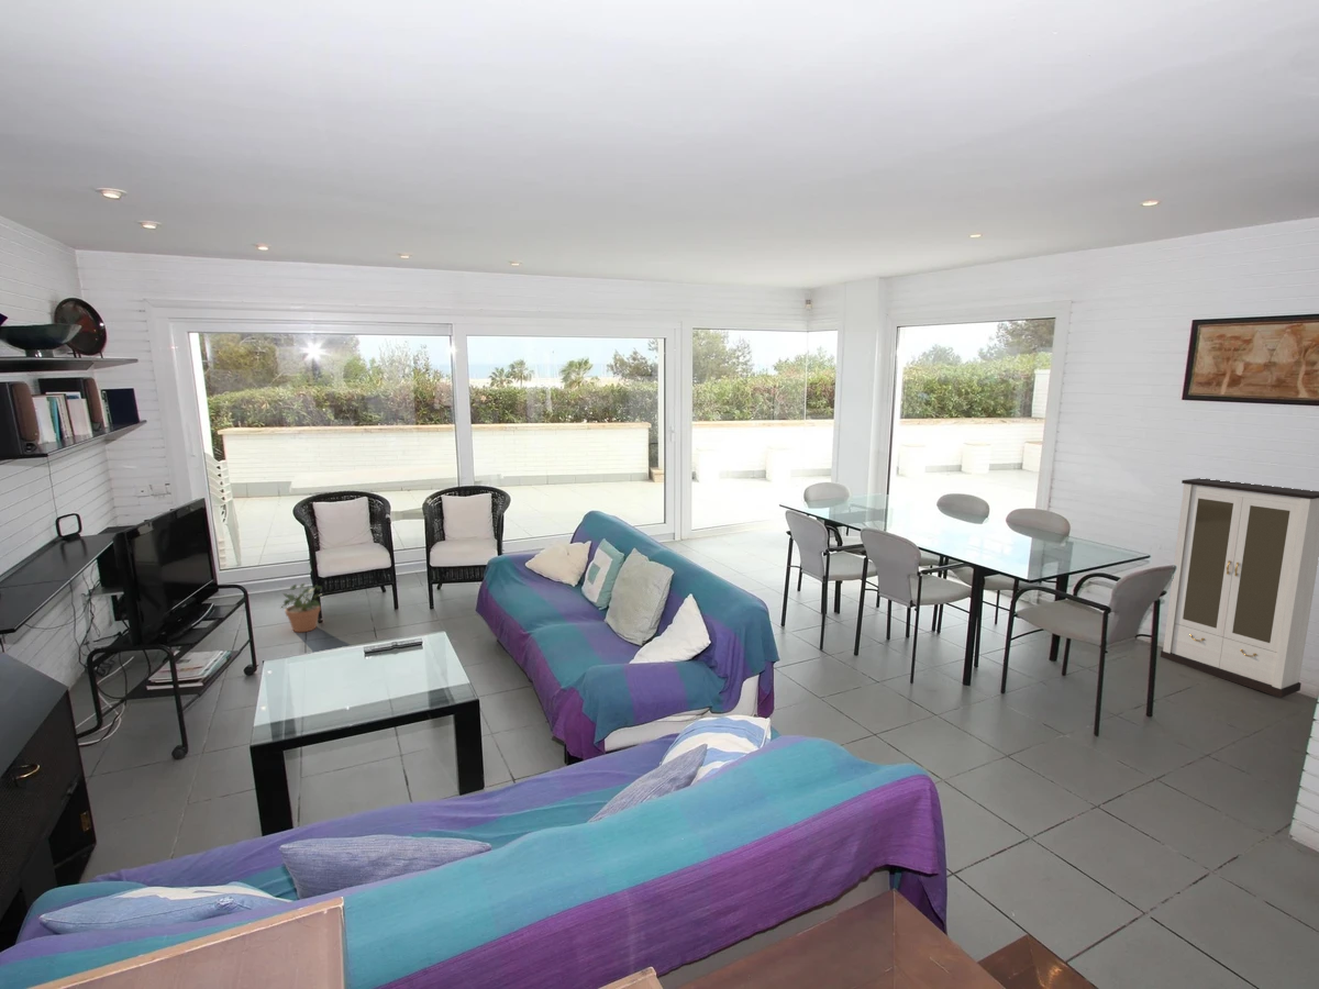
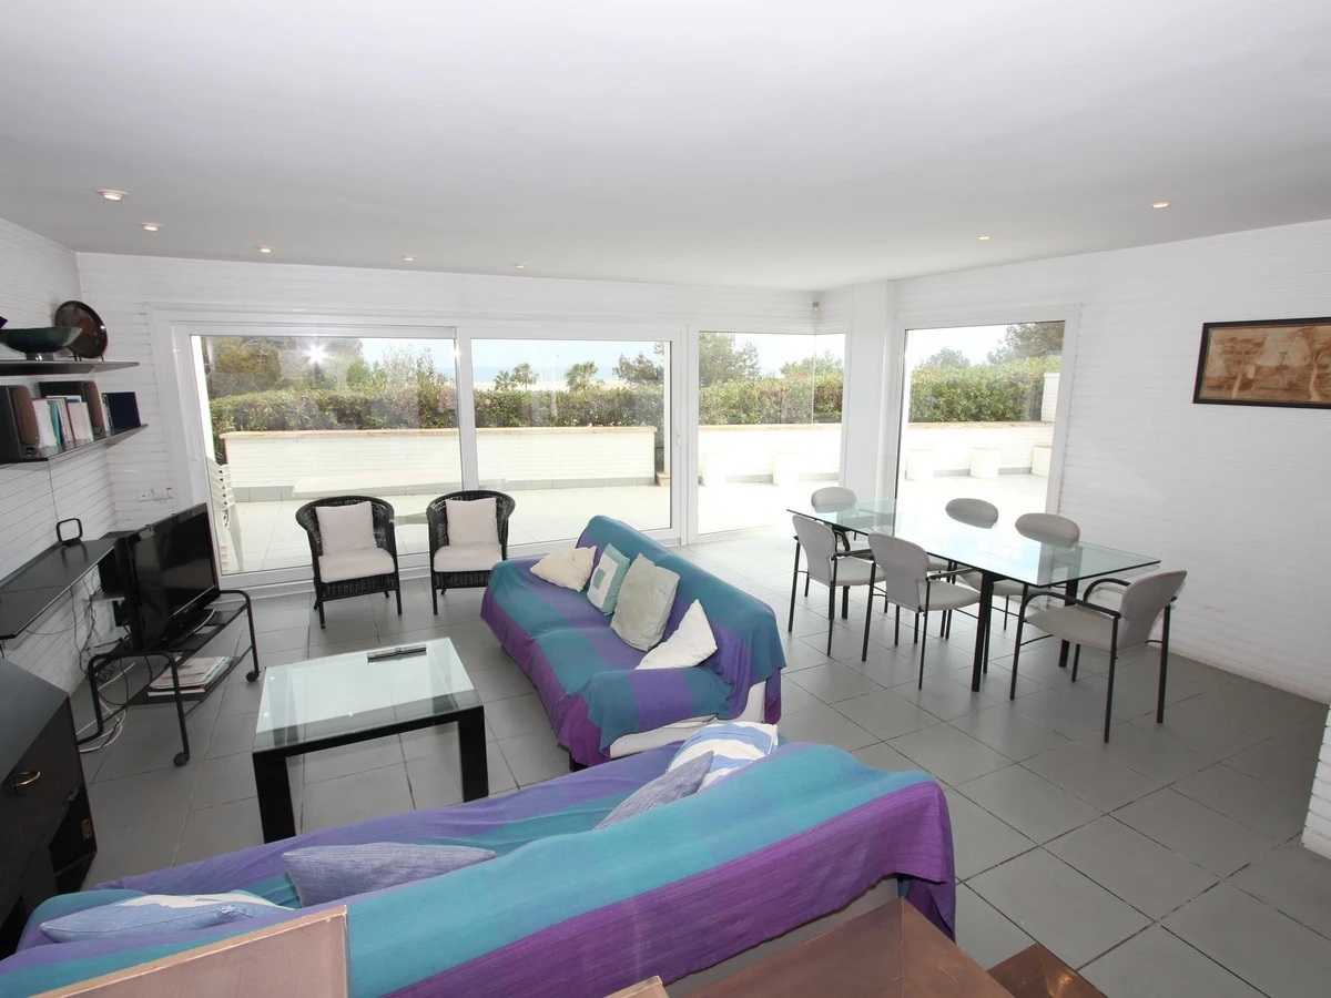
- cabinet (1239, 581)
- potted plant (301, 609)
